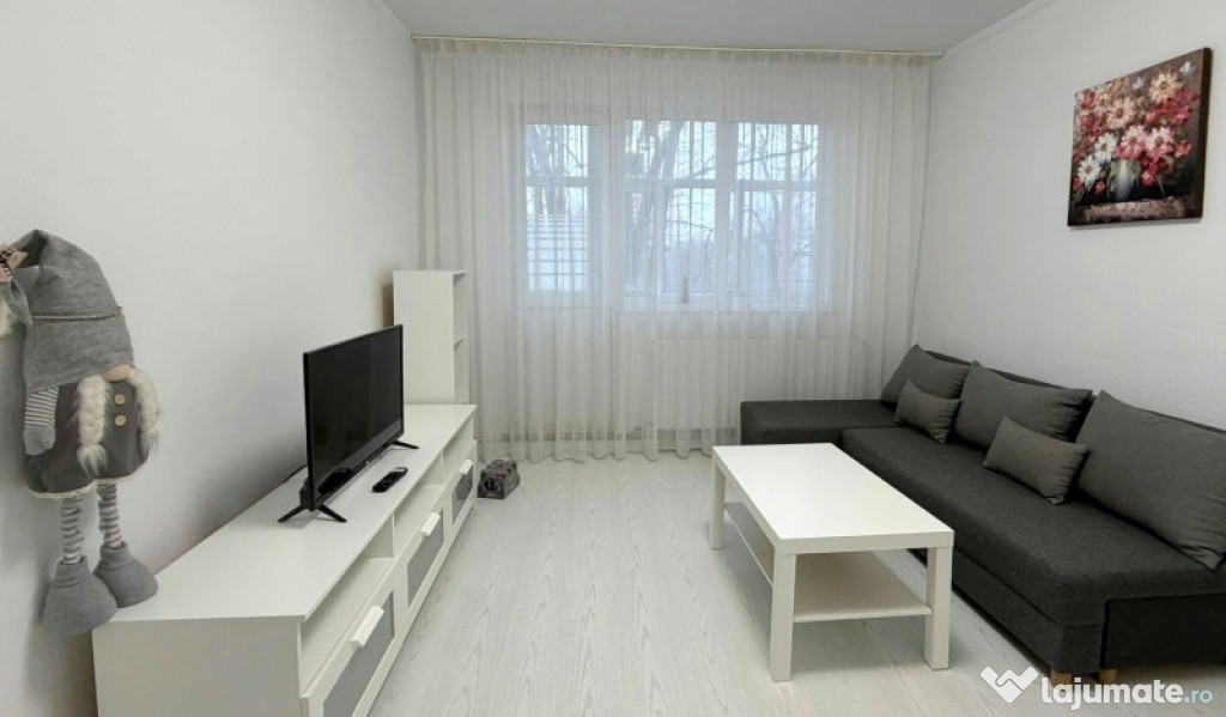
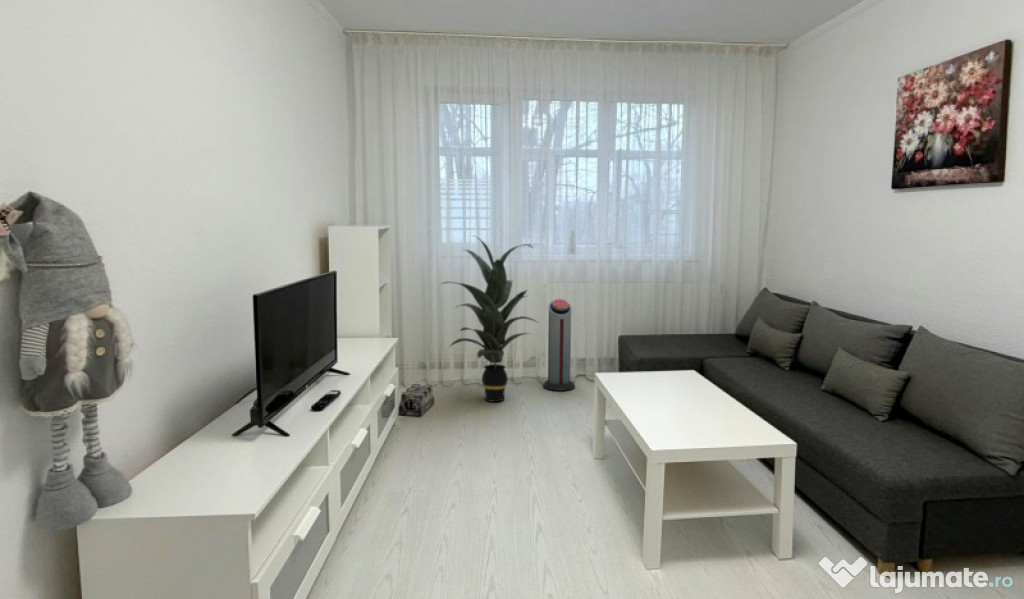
+ indoor plant (488, 317)
+ air purifier (559, 343)
